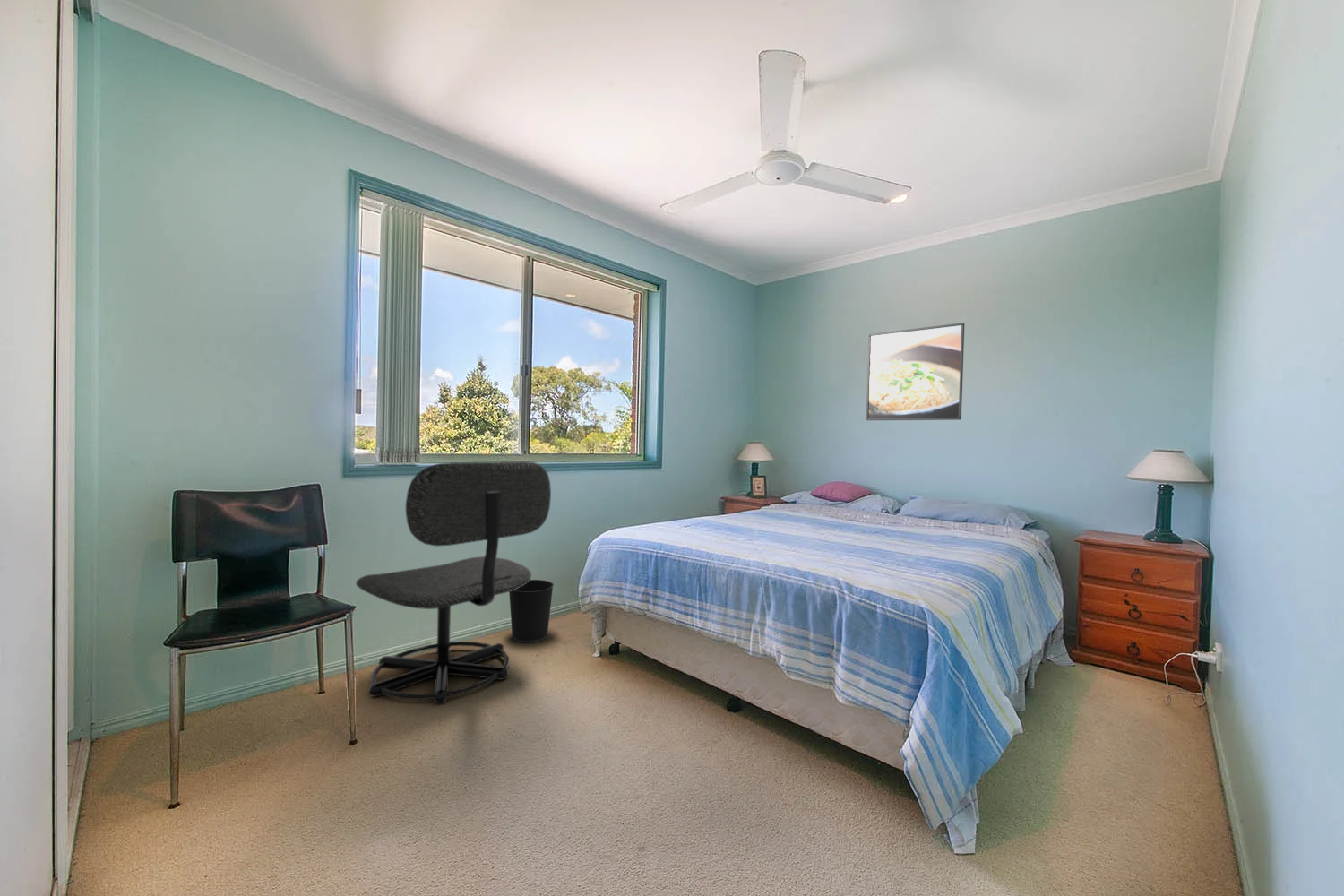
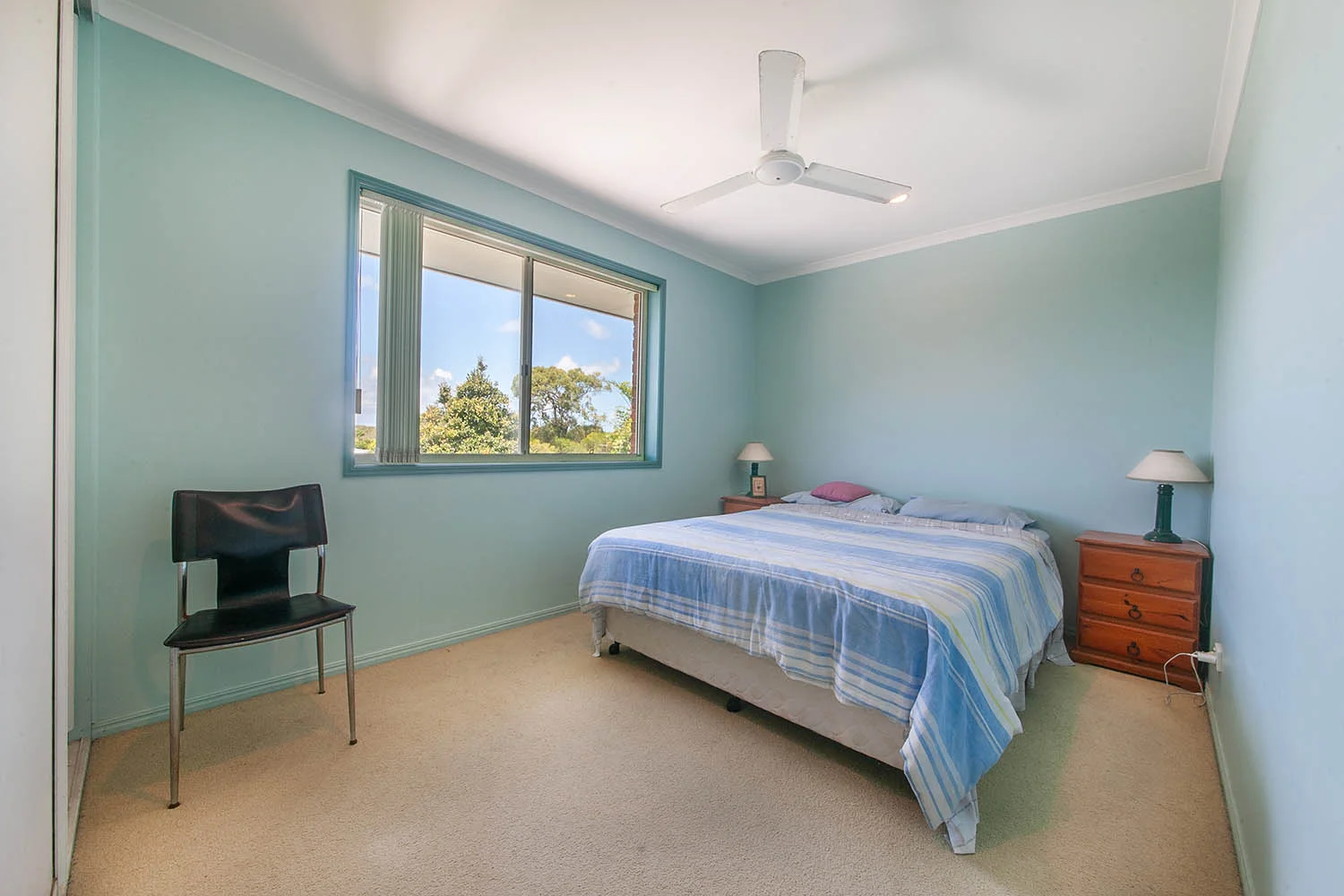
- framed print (912, 375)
- office chair (451, 567)
- wastebasket (530, 610)
